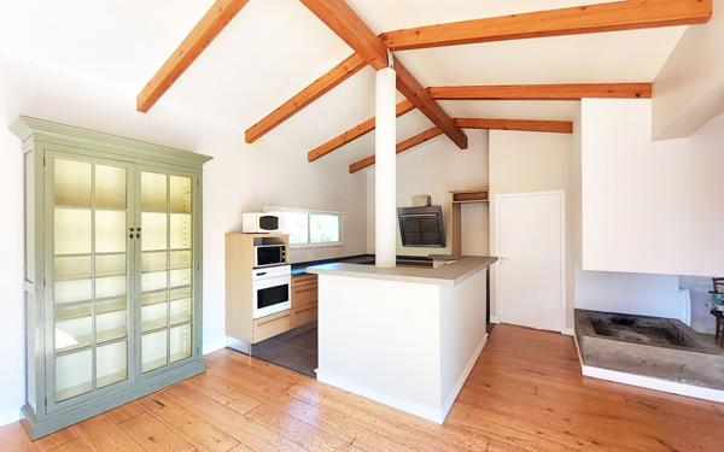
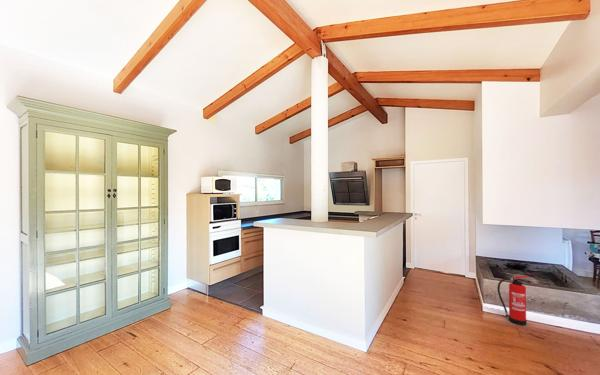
+ fire extinguisher (513, 297)
